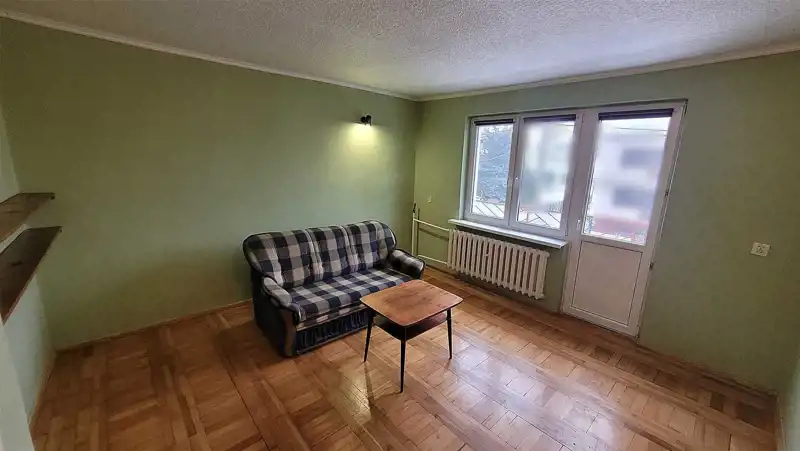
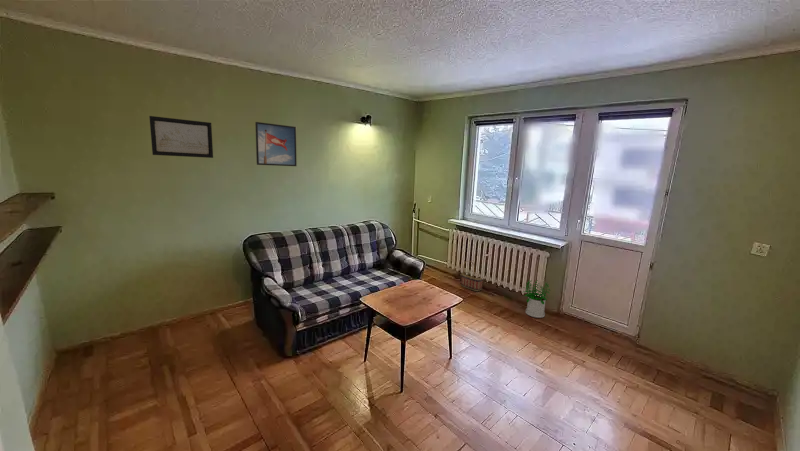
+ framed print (276, 145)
+ wall art (183, 138)
+ basket (474, 273)
+ potted plant (534, 297)
